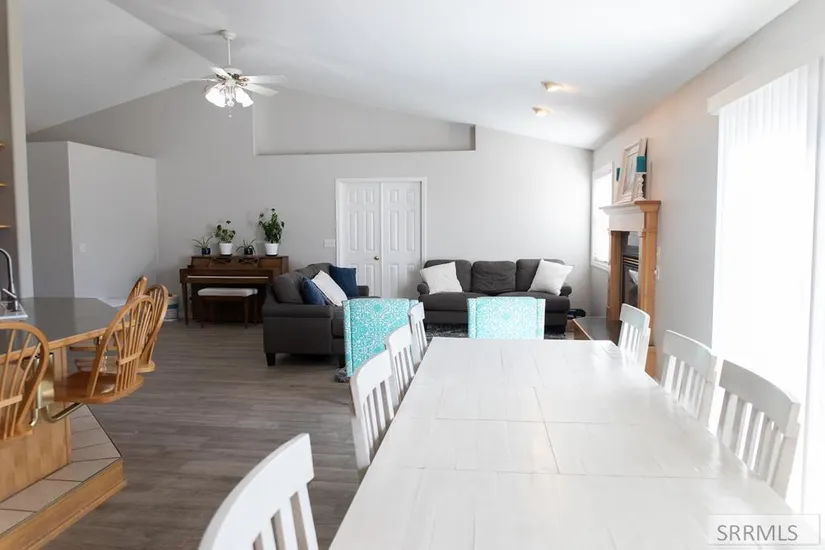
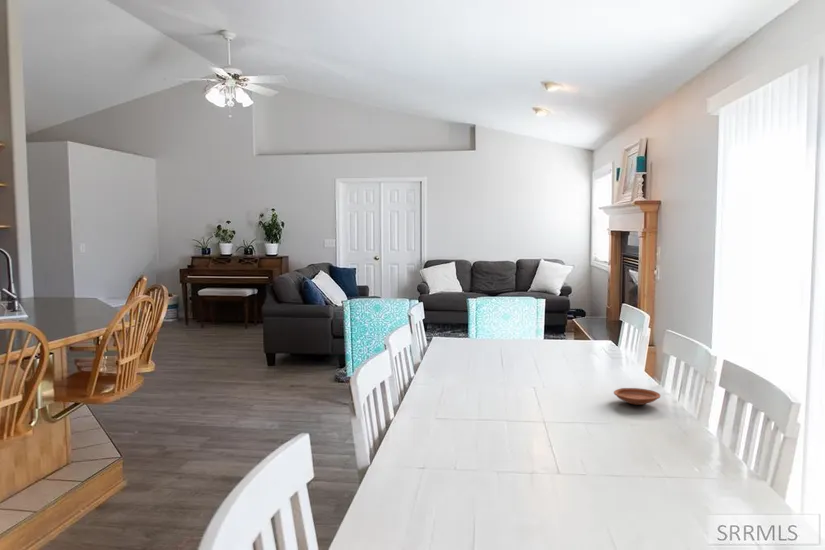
+ plate (636, 398)
